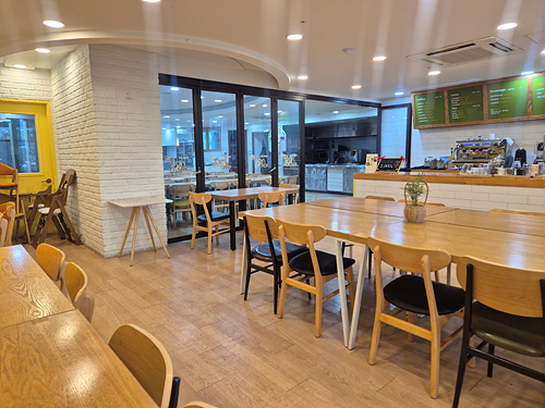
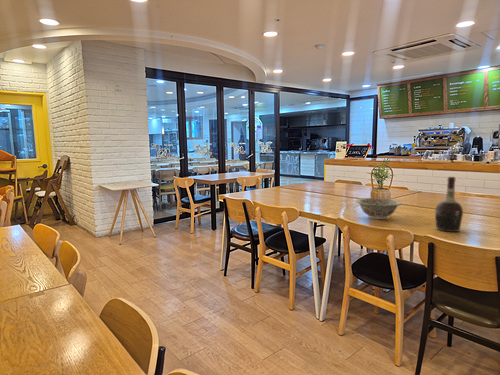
+ cognac bottle (449, 203)
+ bowl (377, 209)
